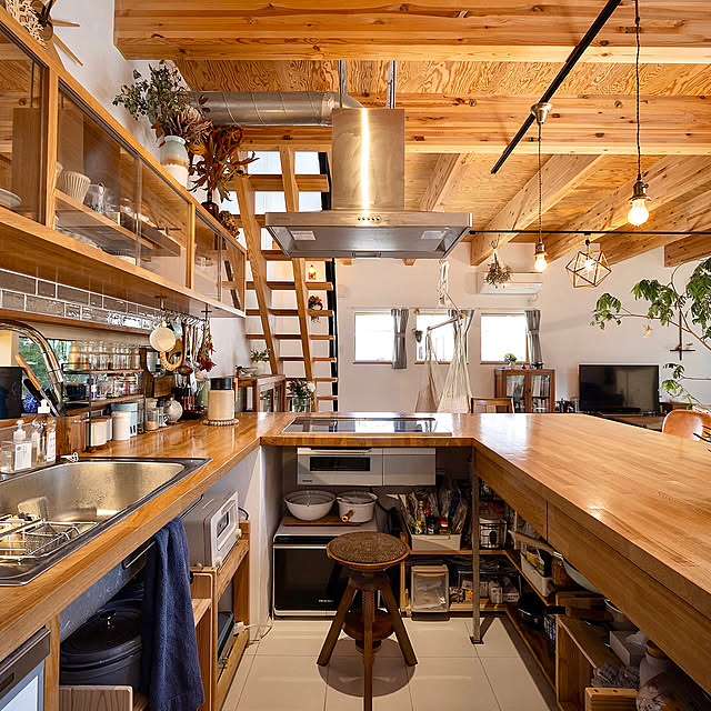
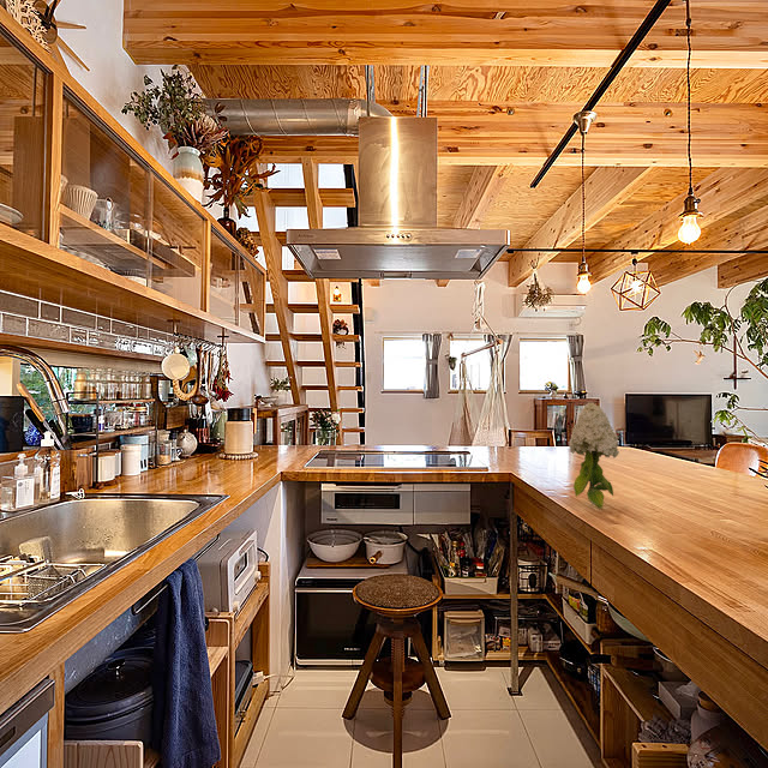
+ flower (594, 452)
